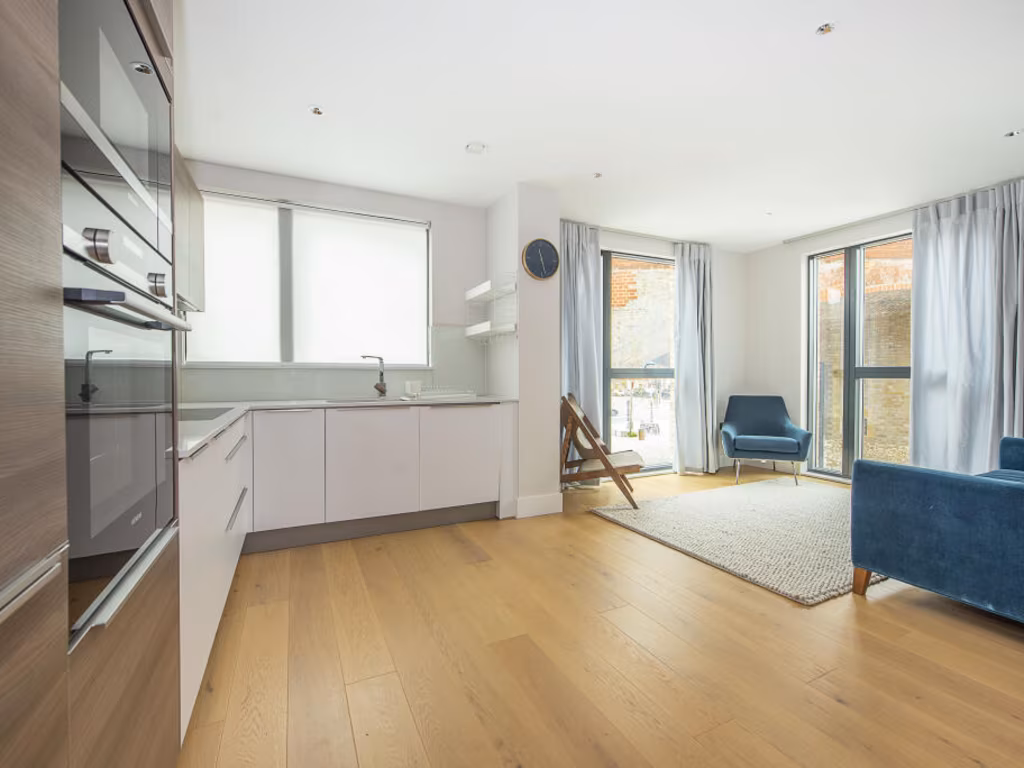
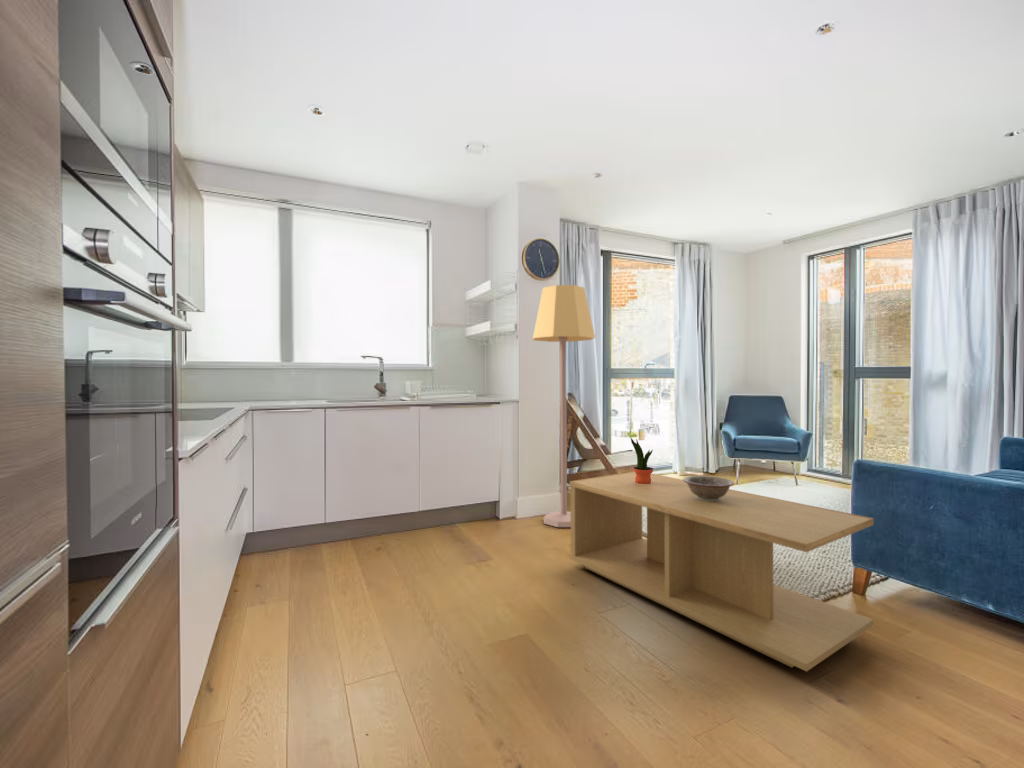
+ decorative bowl (708, 489)
+ lamp (563, 405)
+ coffee table (697, 547)
+ potted plant (641, 459)
